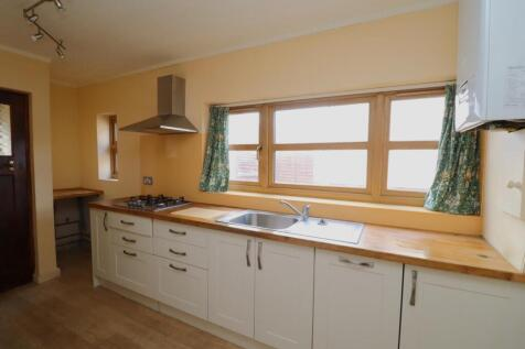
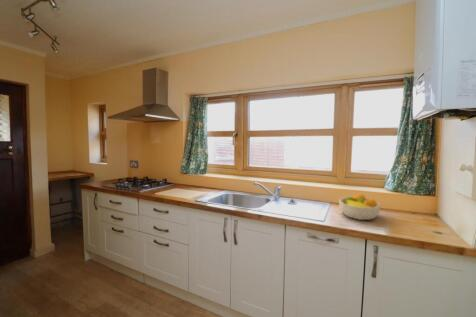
+ fruit bowl (358, 205)
